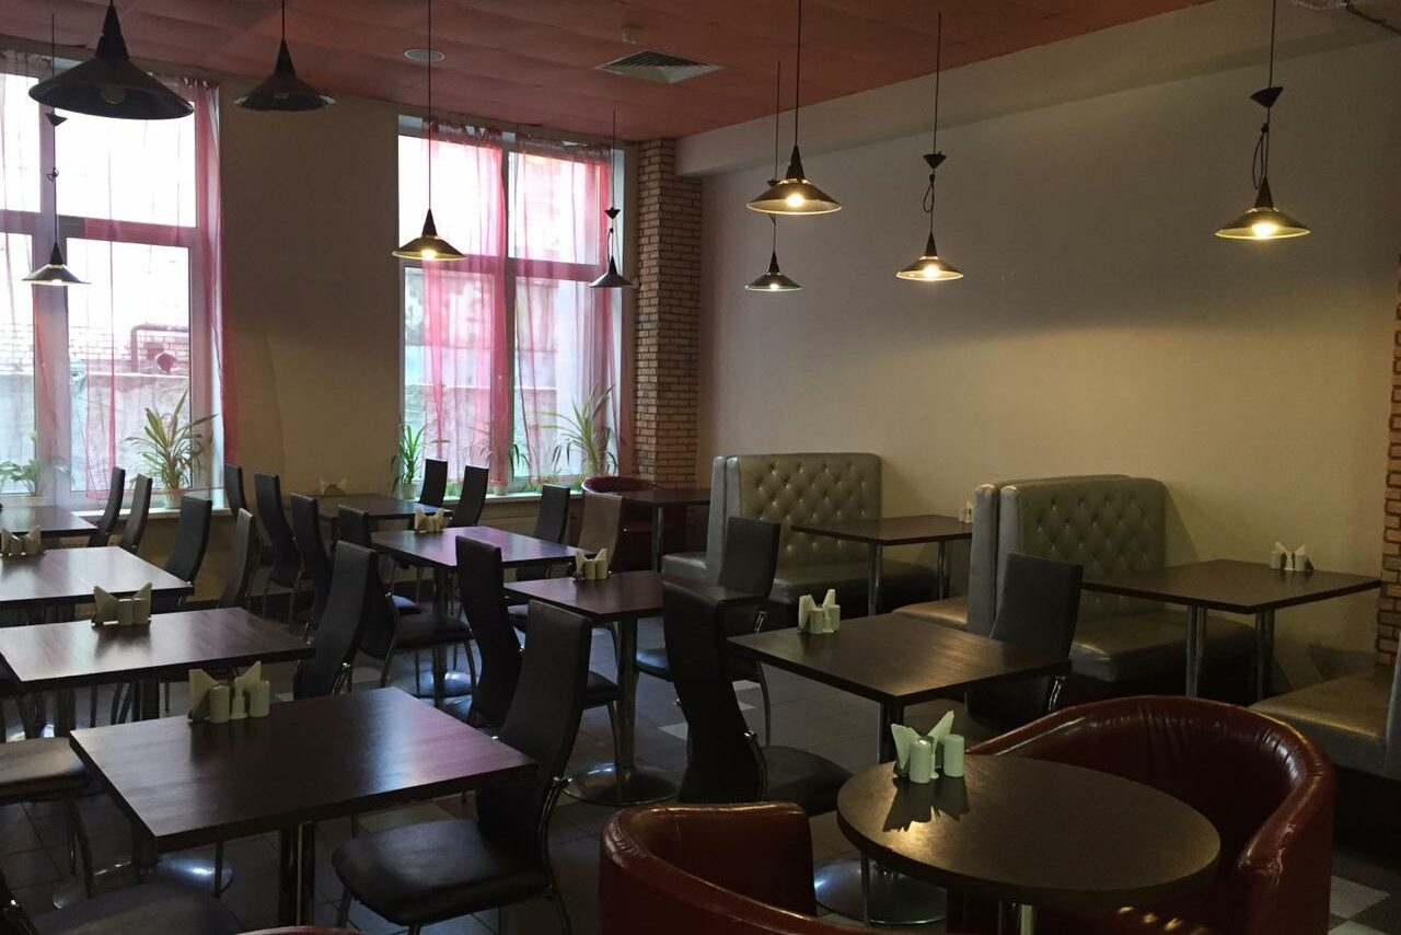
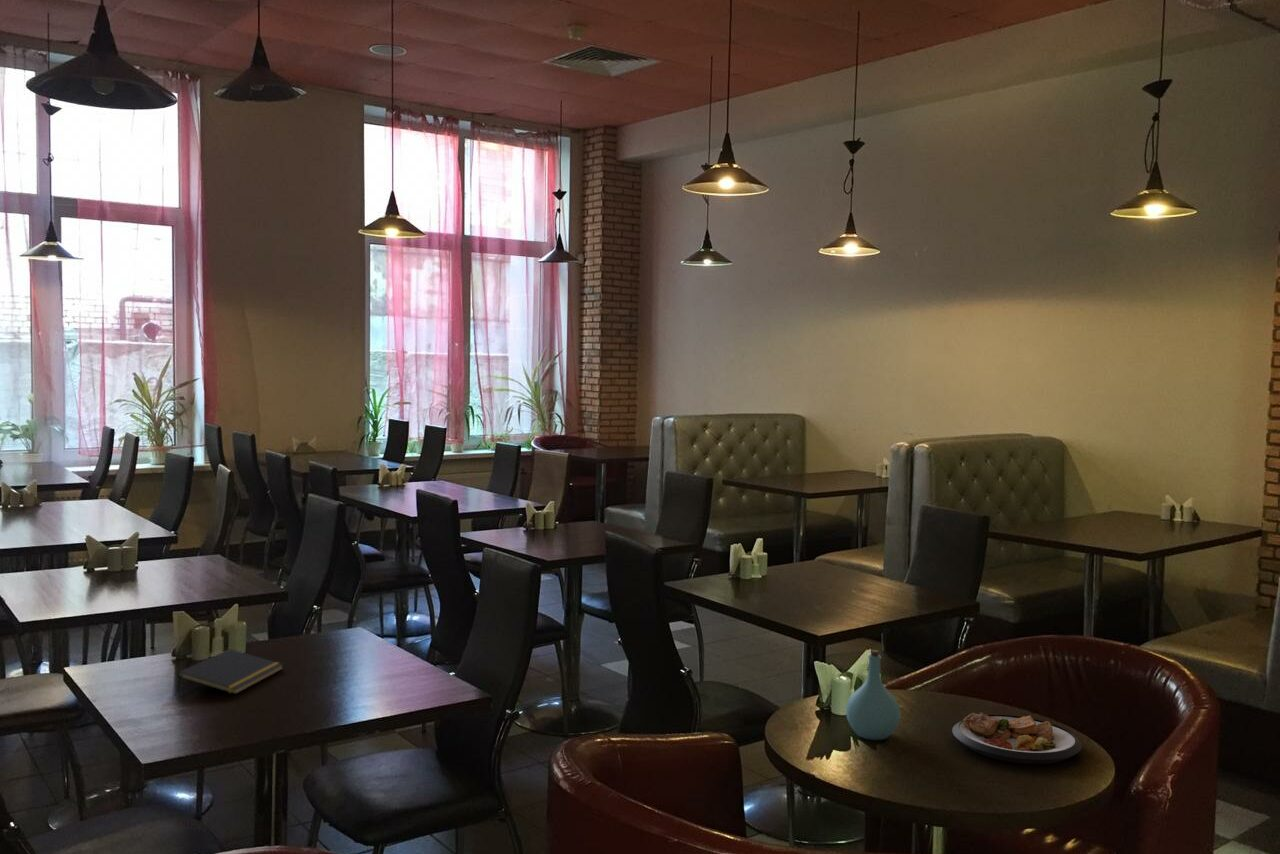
+ notepad (232, 670)
+ bottle (873, 692)
+ plate (1015, 733)
